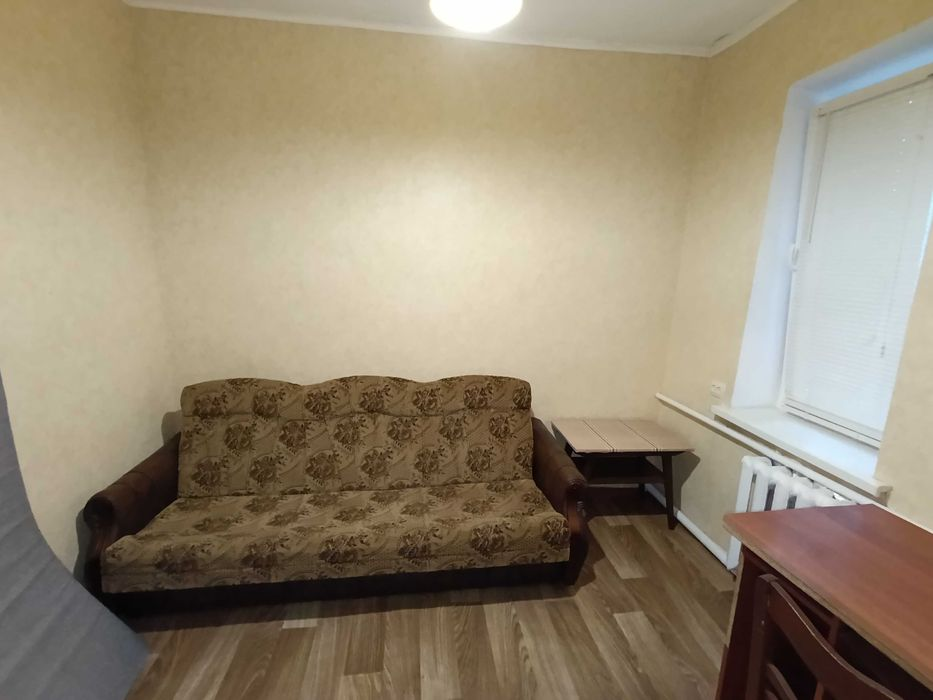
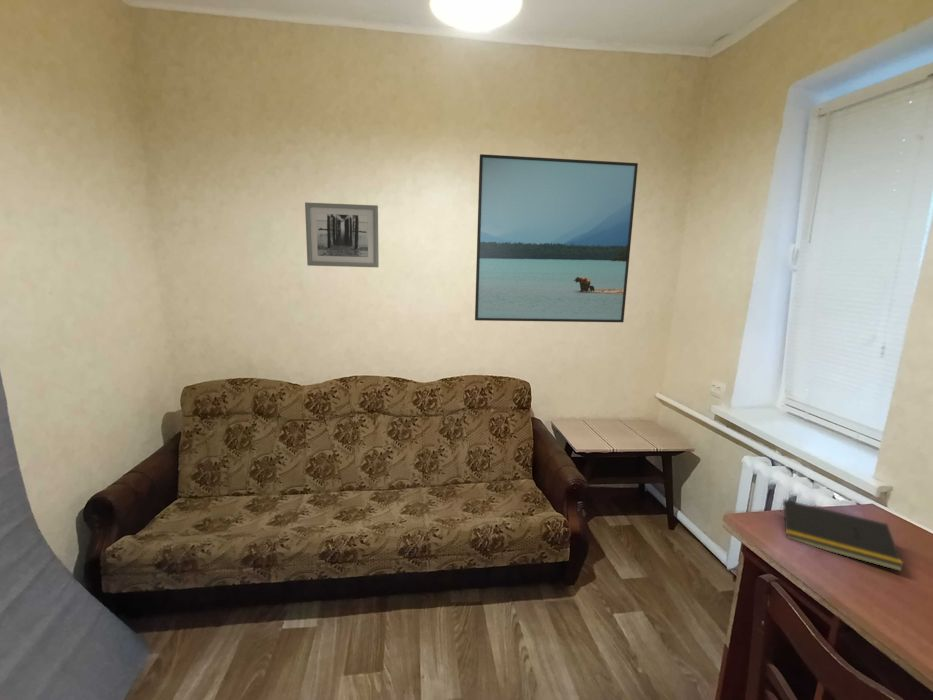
+ notepad (837, 531)
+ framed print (555, 242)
+ wall art (342, 235)
